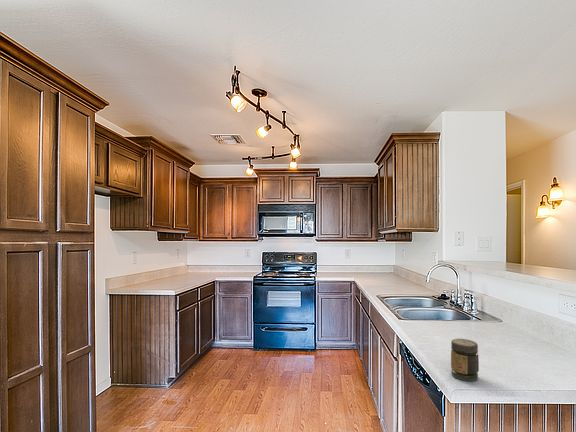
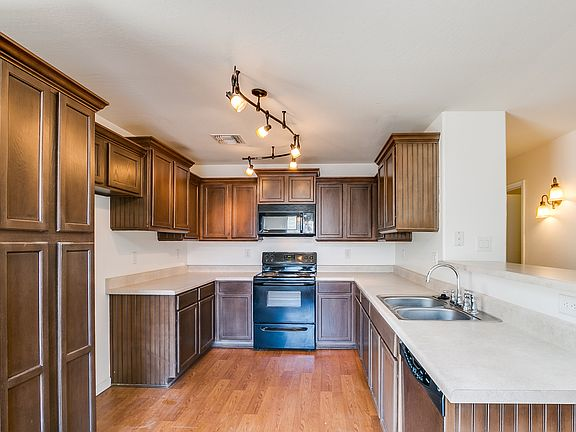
- jar (464, 359)
